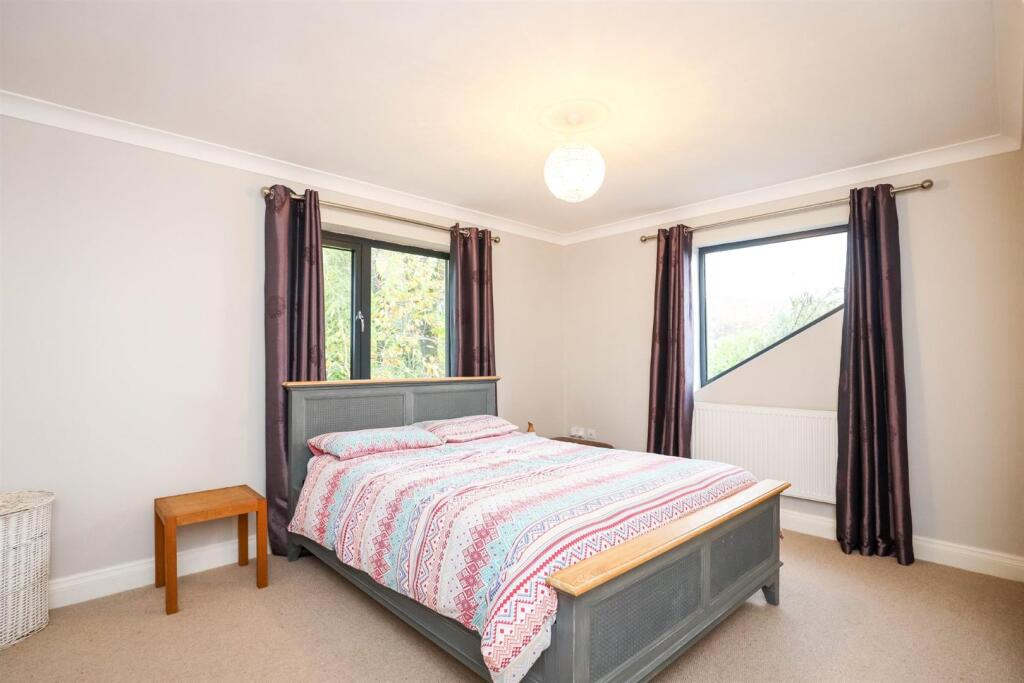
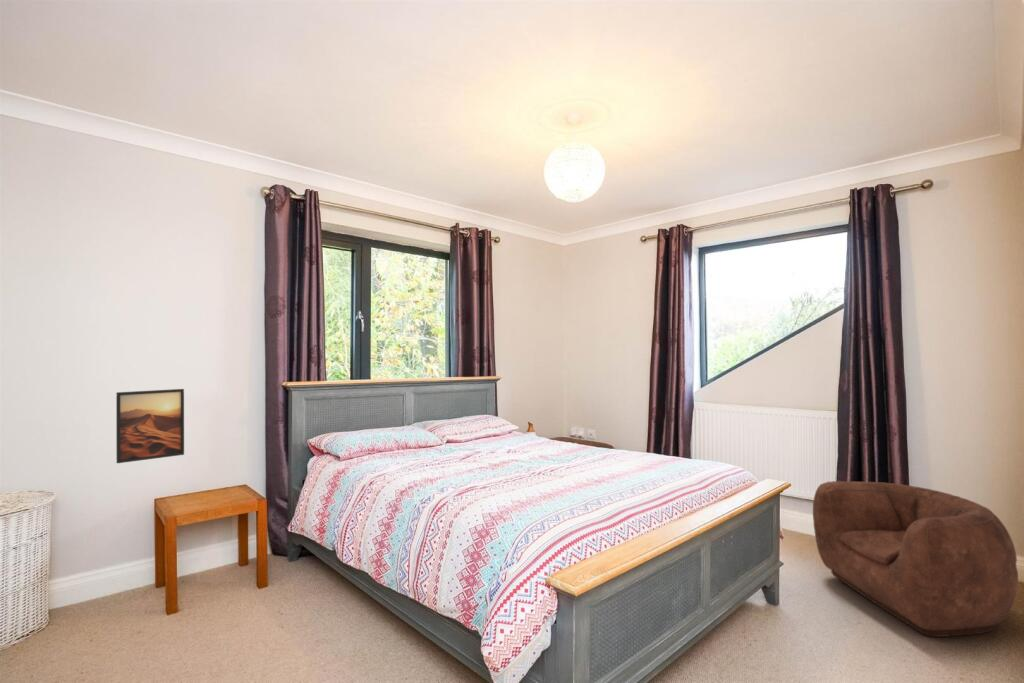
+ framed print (151, 424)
+ armchair (916, 549)
